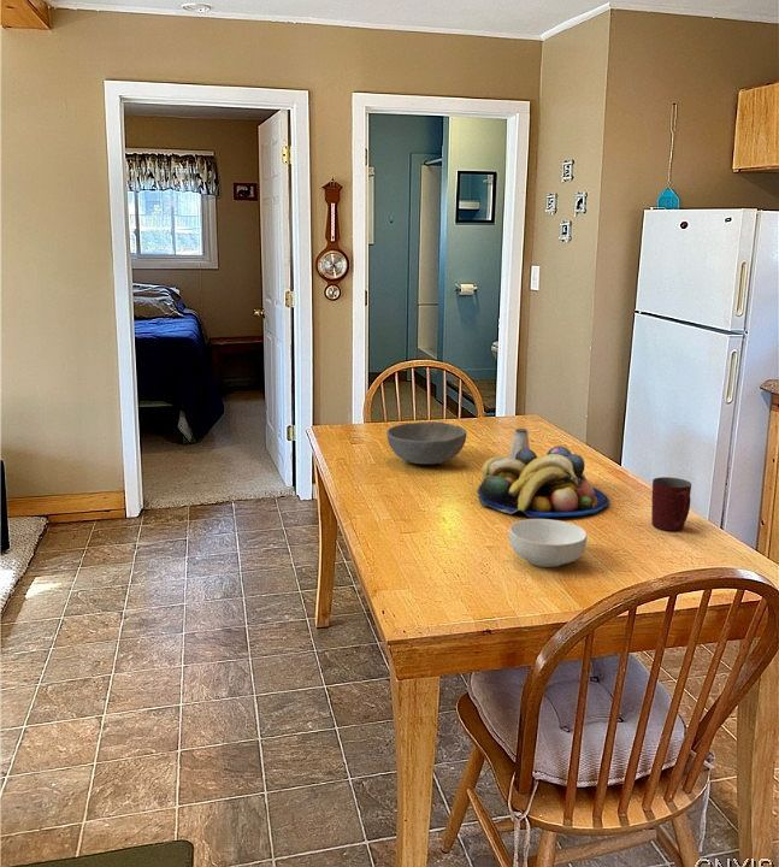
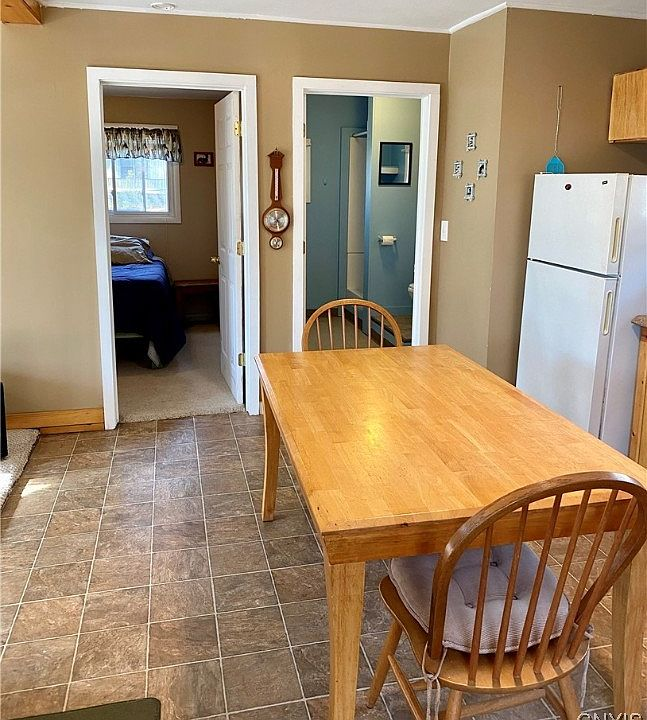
- bowl (425, 446)
- mug (673, 506)
- fruit bowl (543, 474)
- saltshaker (520, 446)
- cereal bowl (547, 545)
